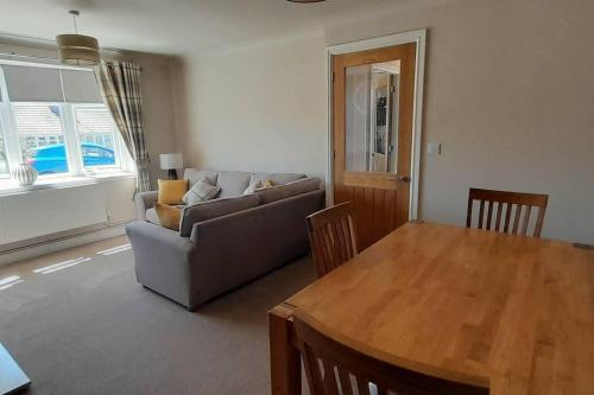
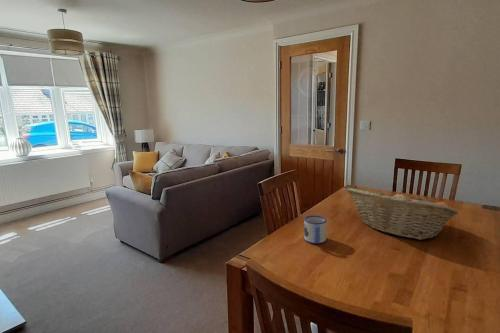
+ mug (315, 230)
+ fruit basket (396, 207)
